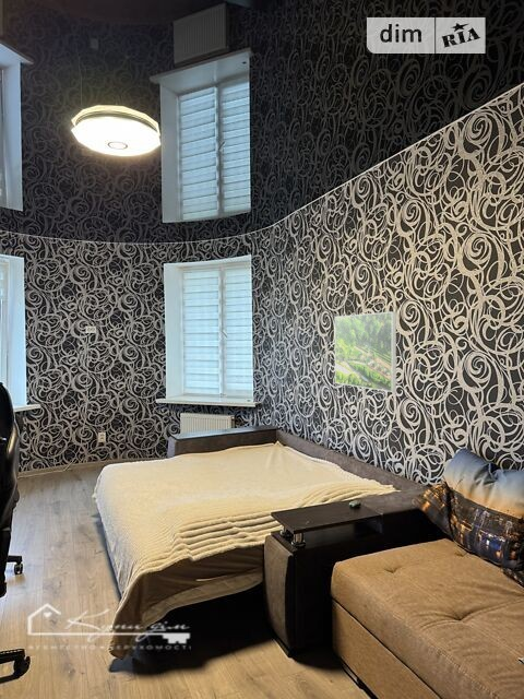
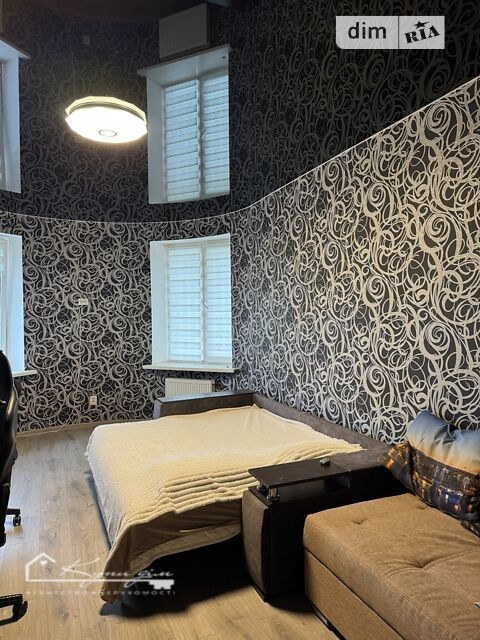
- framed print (362, 351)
